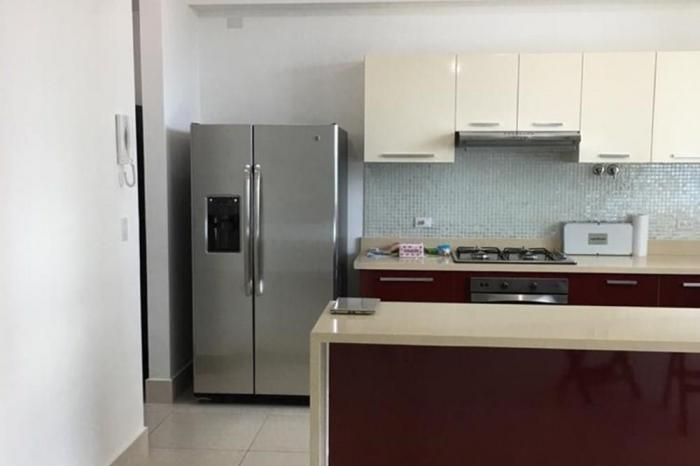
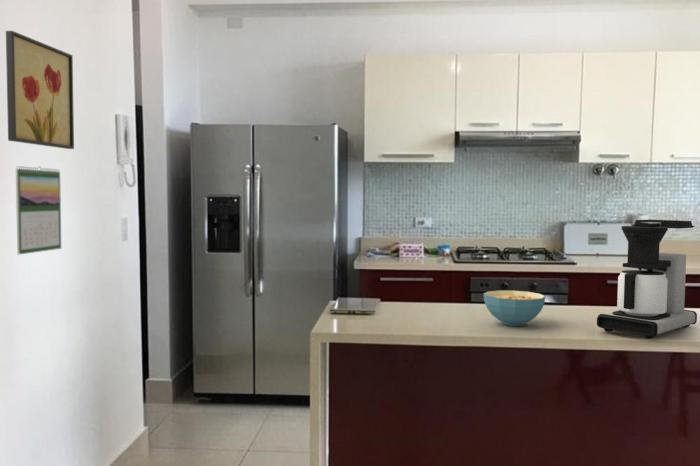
+ wall art (40, 94)
+ cereal bowl (513, 309)
+ coffee maker (649, 275)
+ calendar (39, 208)
